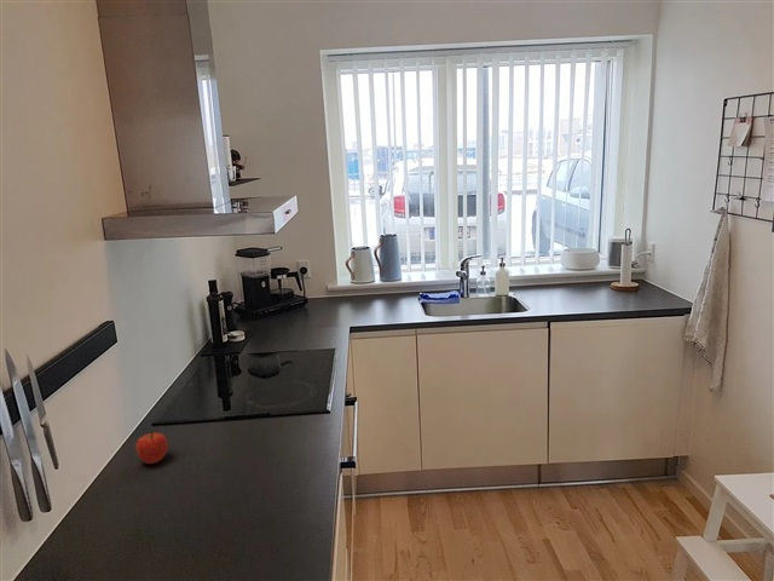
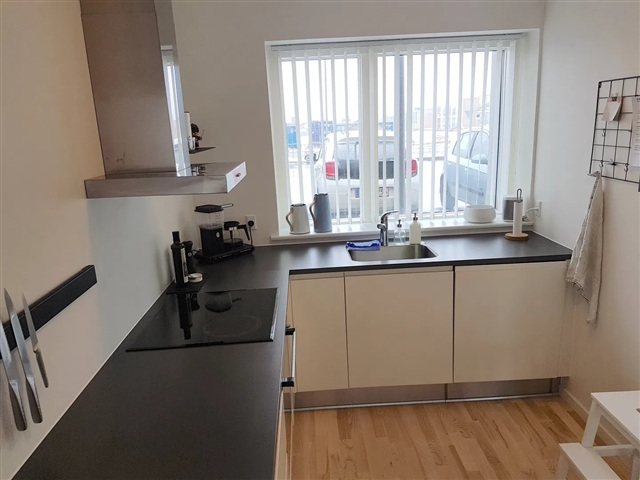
- fruit (151, 447)
